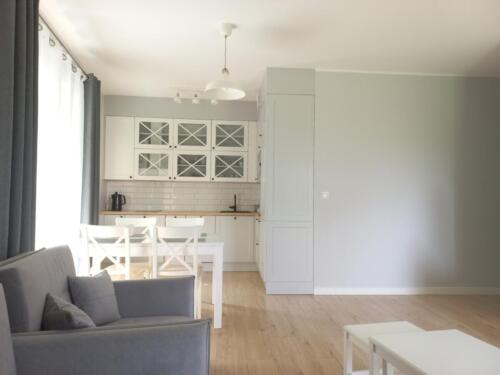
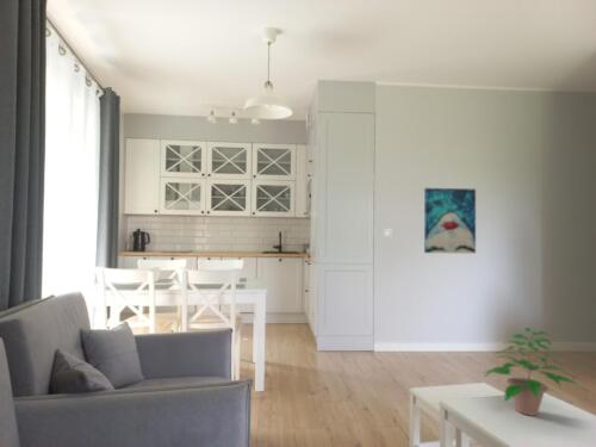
+ potted plant (524, 367)
+ wall art (449, 221)
